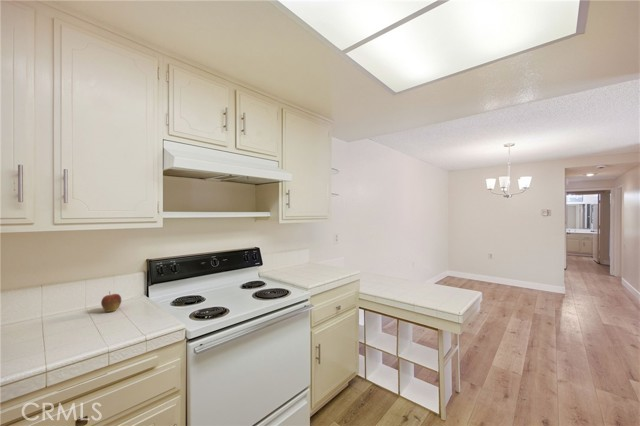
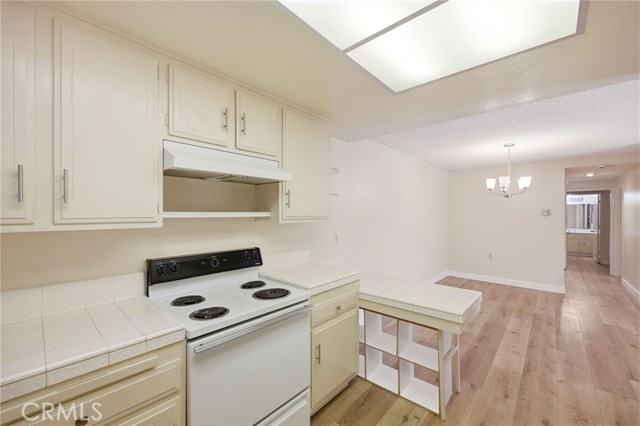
- apple (111, 301)
